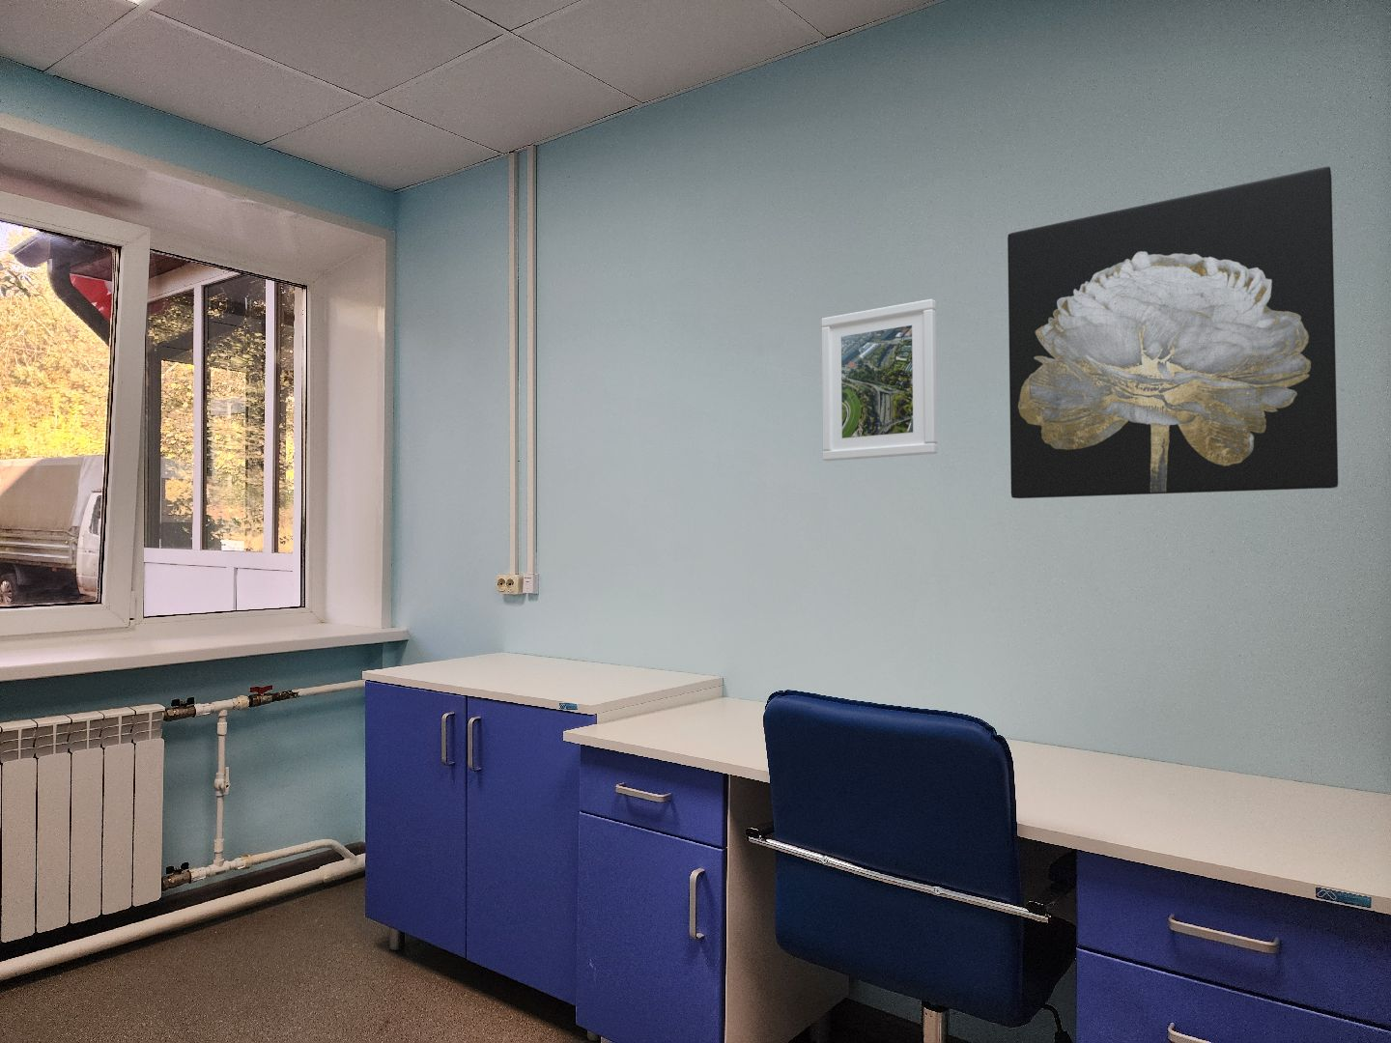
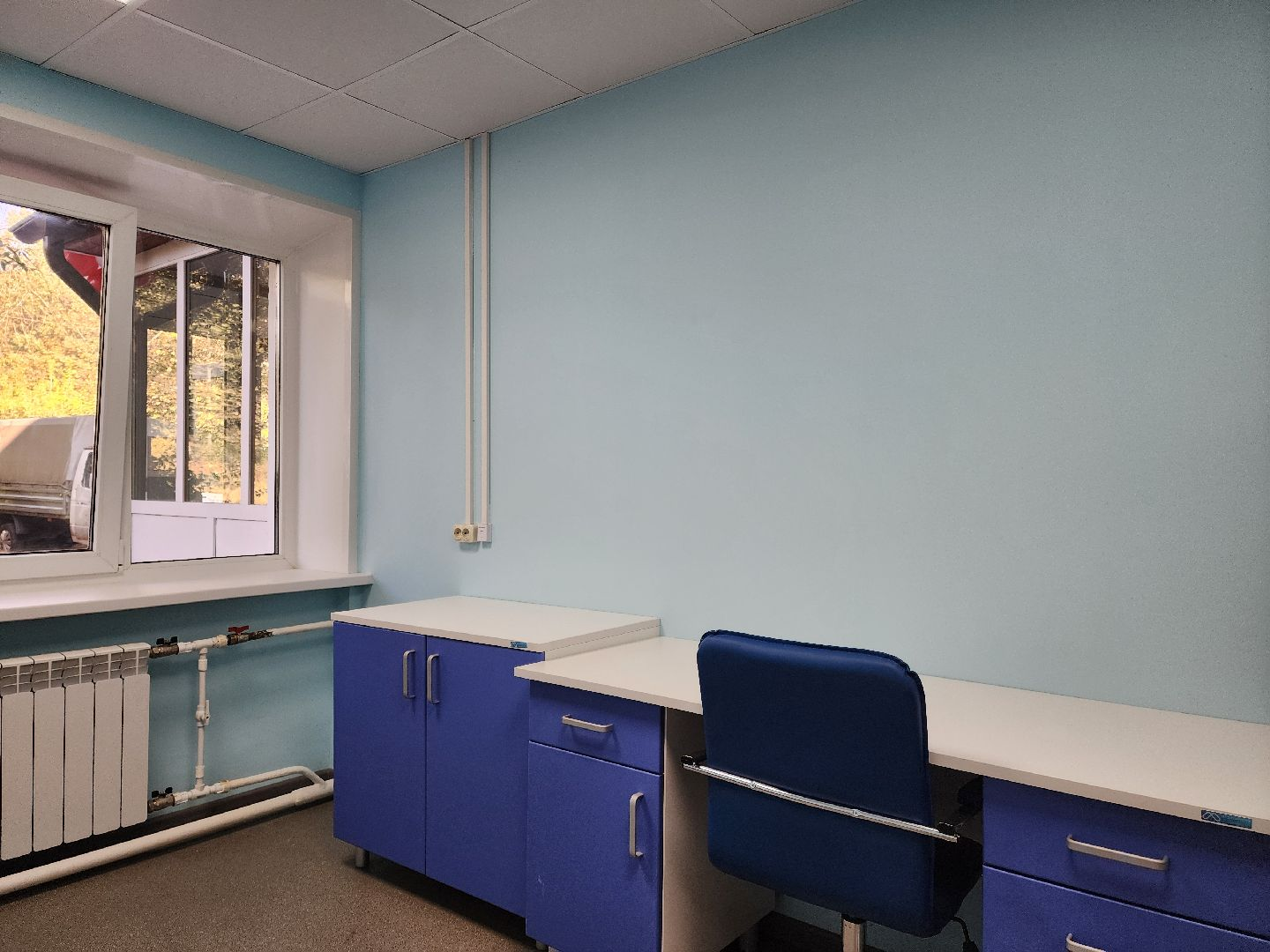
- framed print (877, 382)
- wall art (1158, 348)
